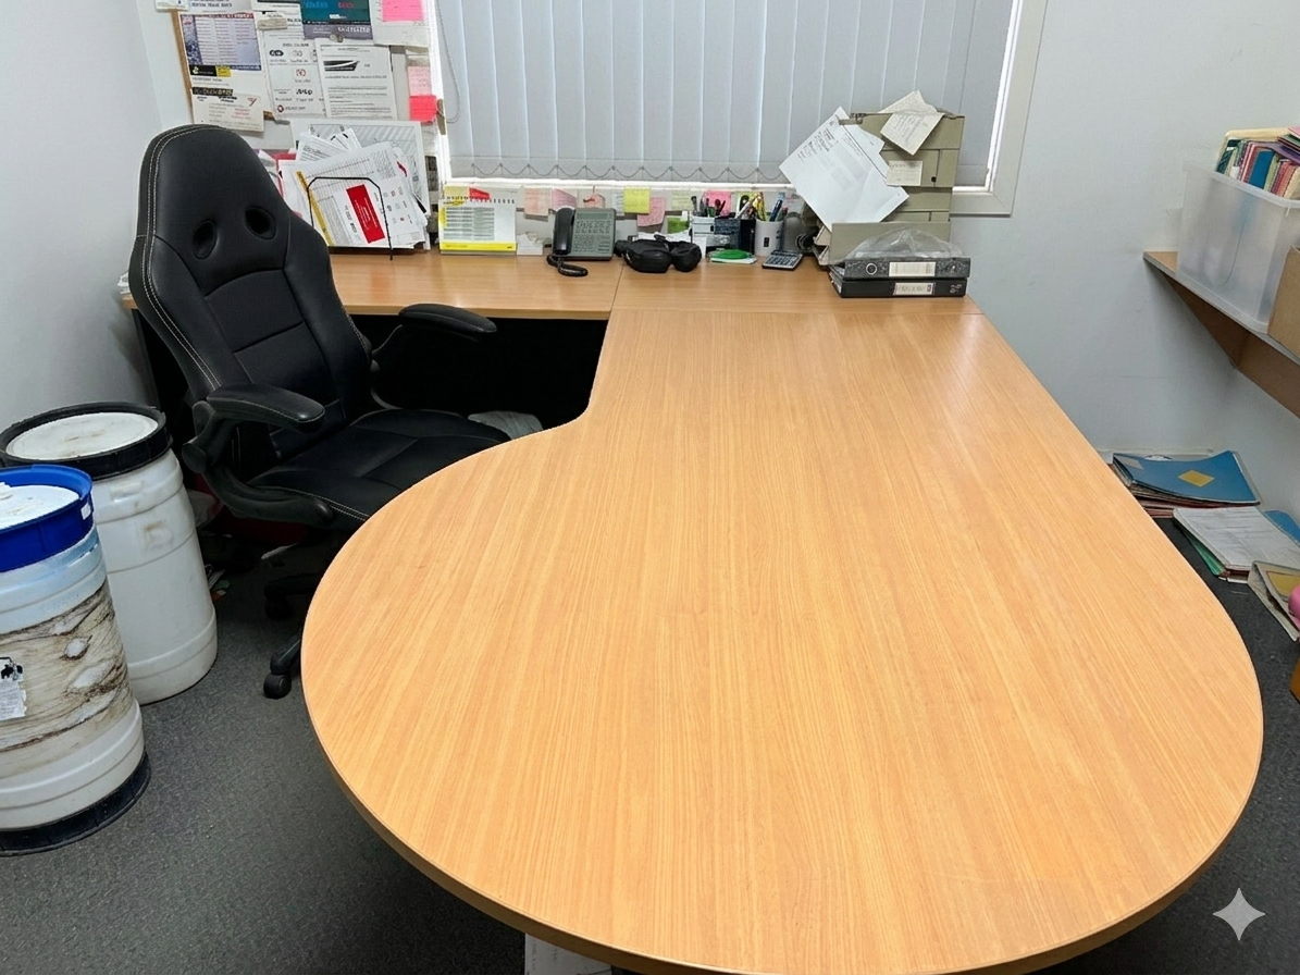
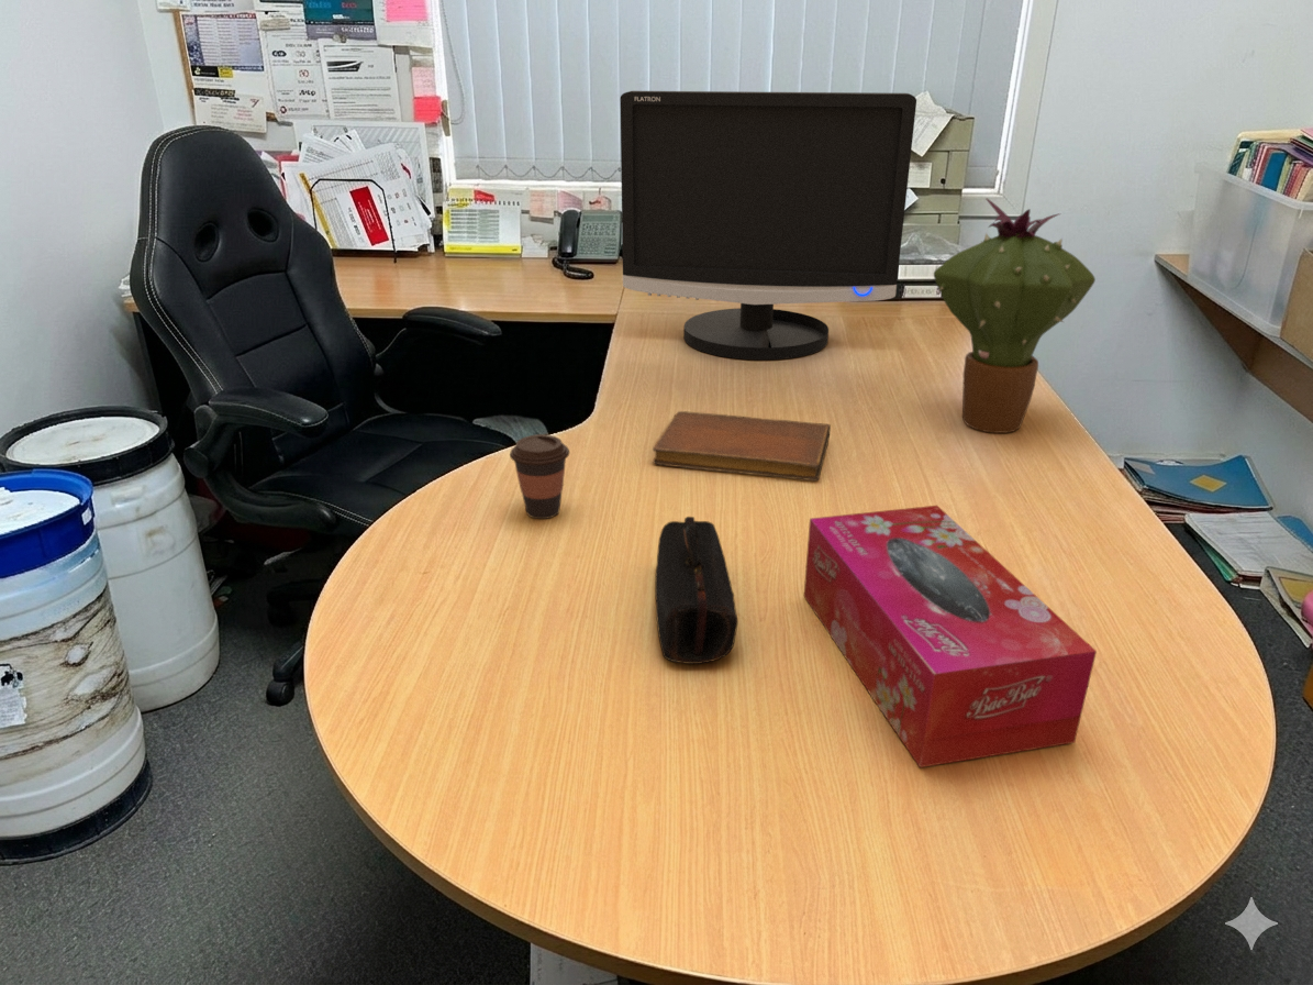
+ coffee cup (541, 477)
+ potted cactus (1006, 318)
+ monitor (760, 221)
+ pencil case (693, 571)
+ tissue box (930, 619)
+ notebook (743, 442)
